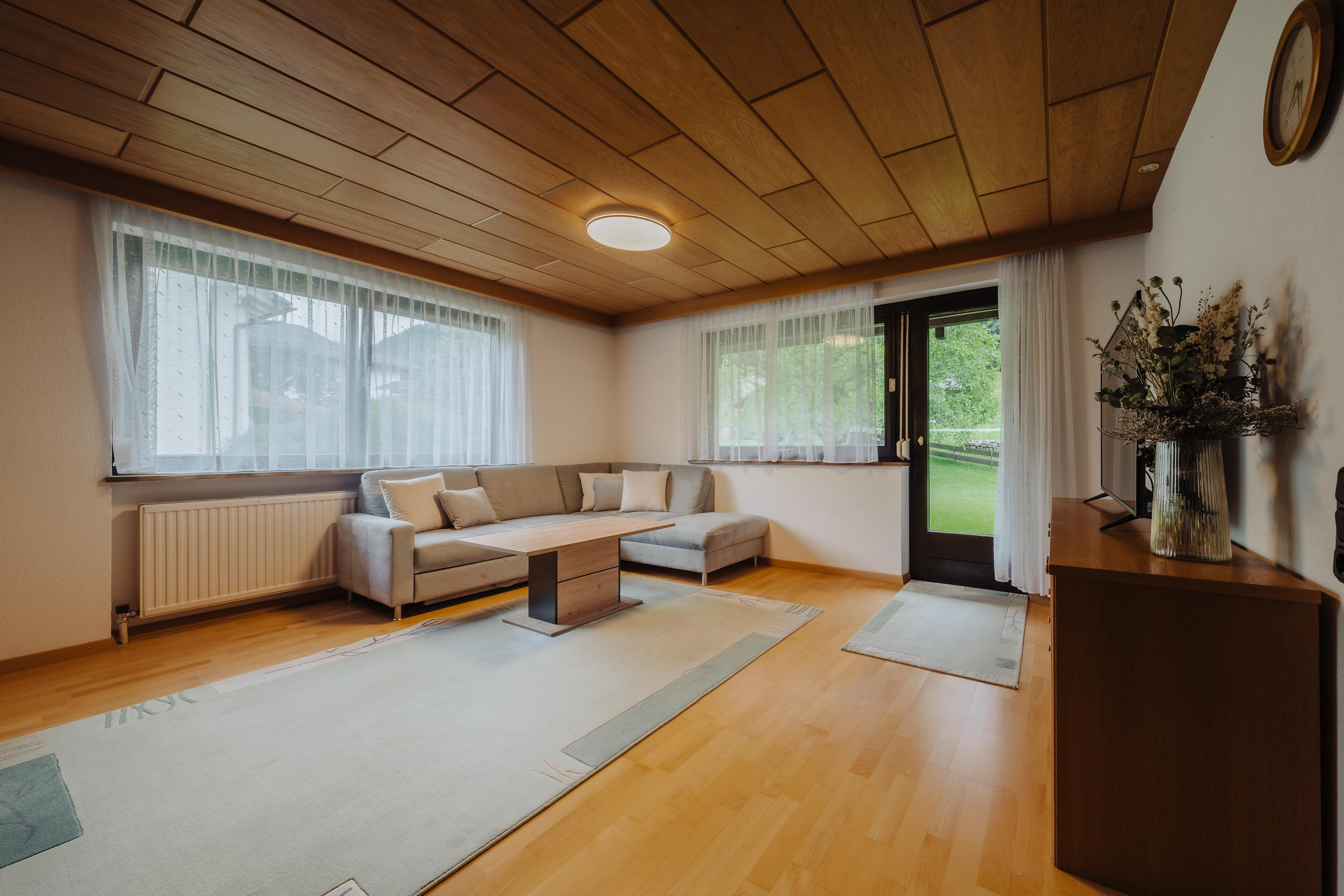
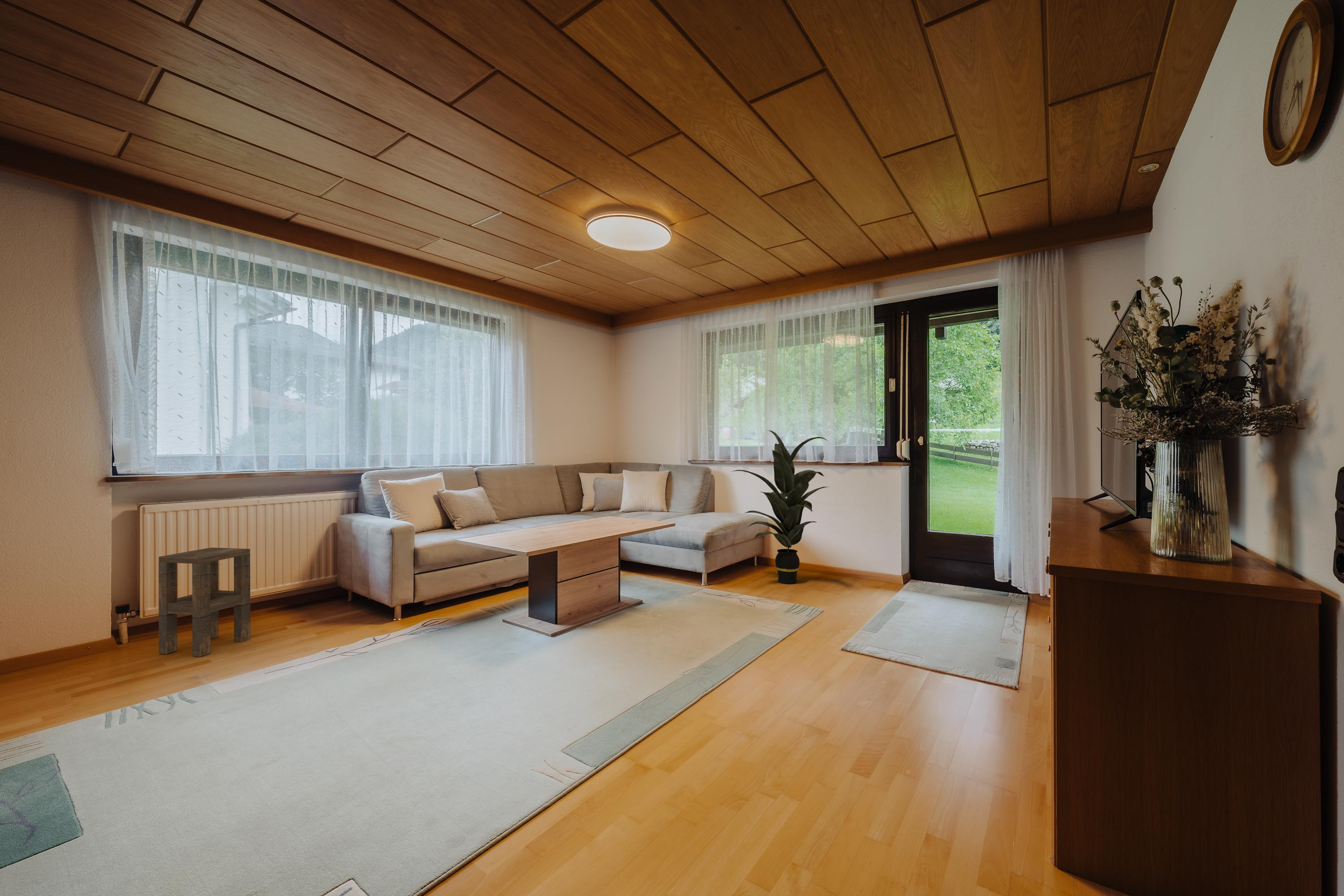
+ side table (206, 599)
+ indoor plant (784, 505)
